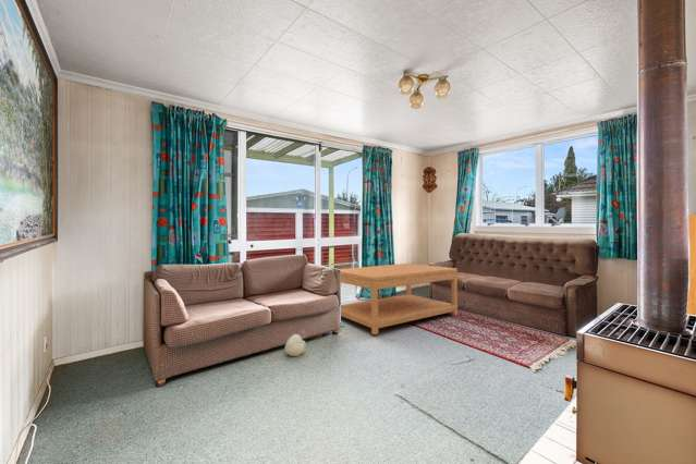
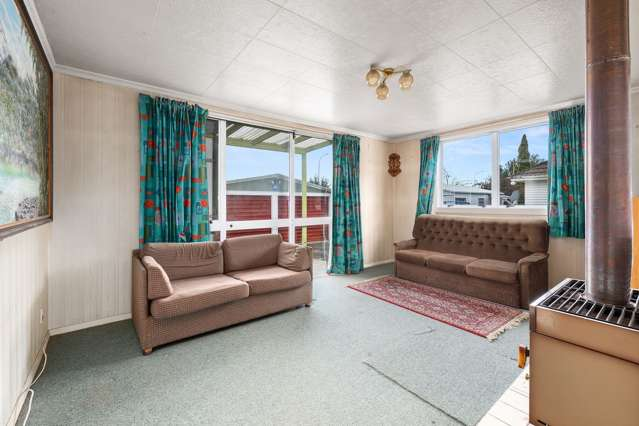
- coffee table (394, 296)
- plush toy (295, 342)
